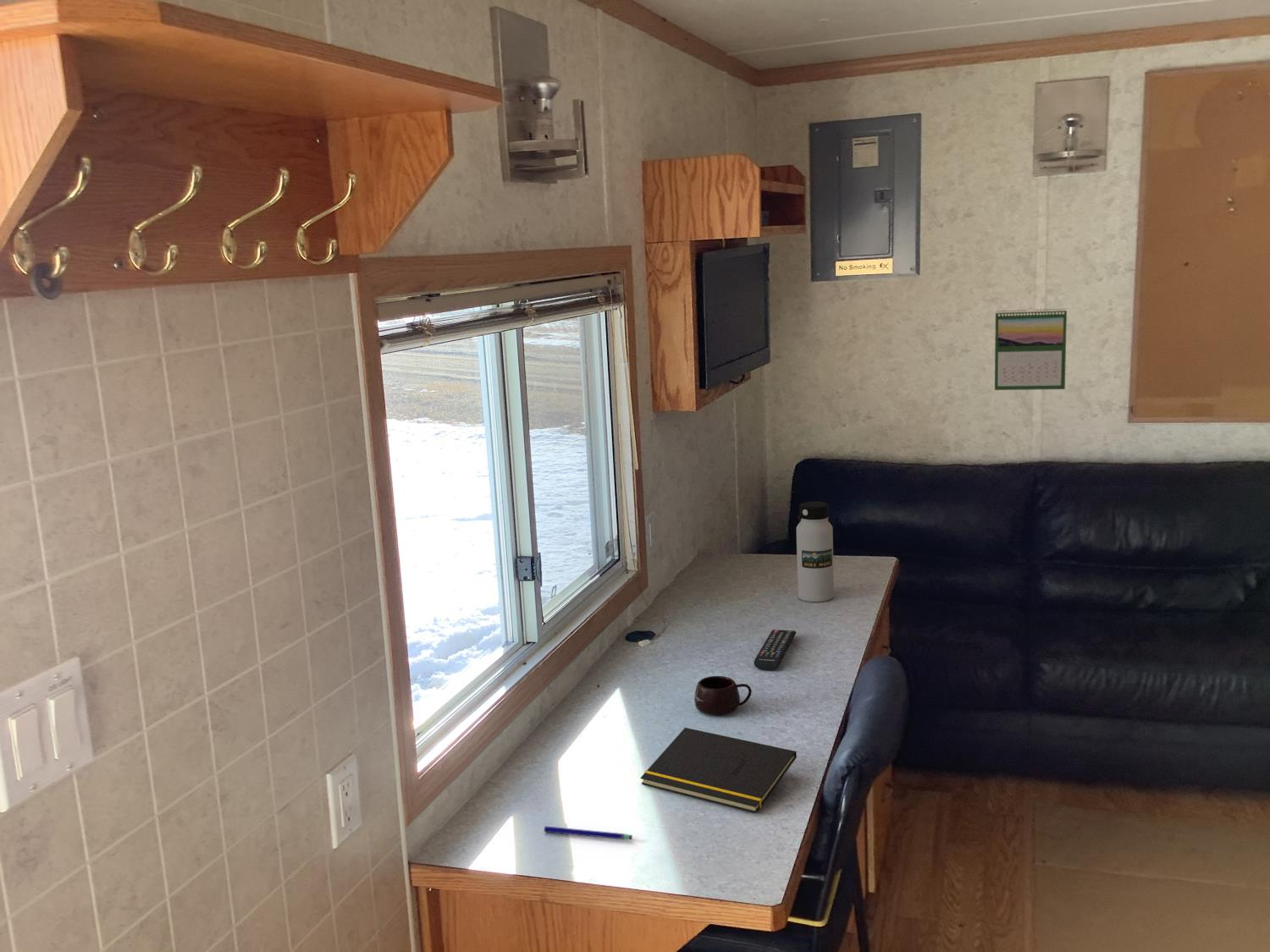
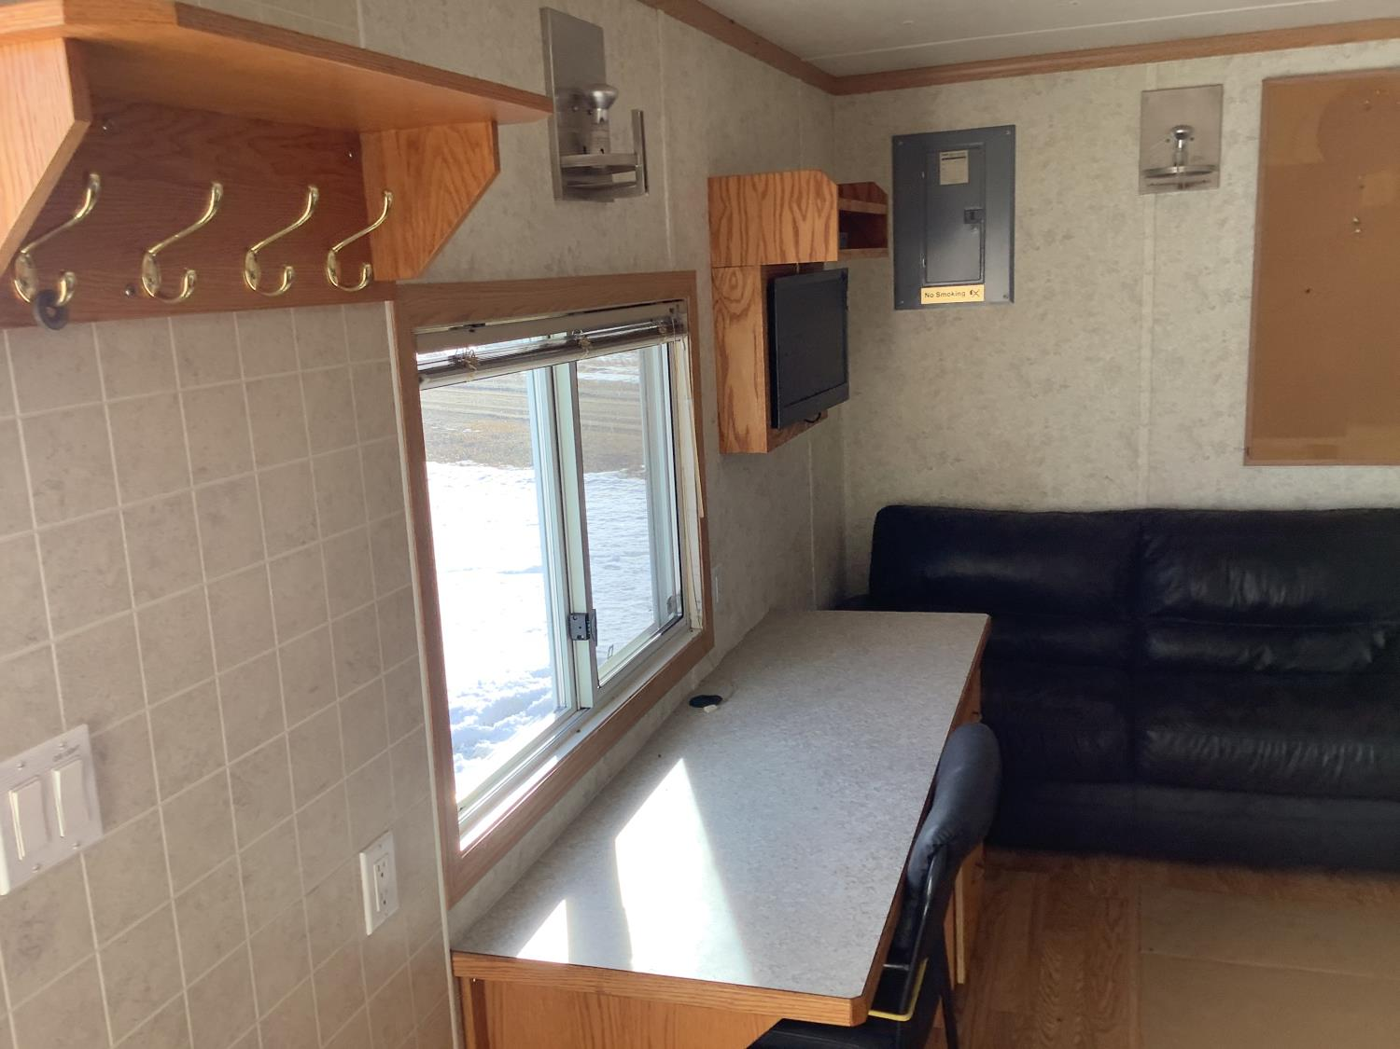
- water bottle (814, 550)
- mug (722, 696)
- notepad (718, 768)
- calendar (1030, 349)
- remote control (776, 648)
- pen (588, 833)
